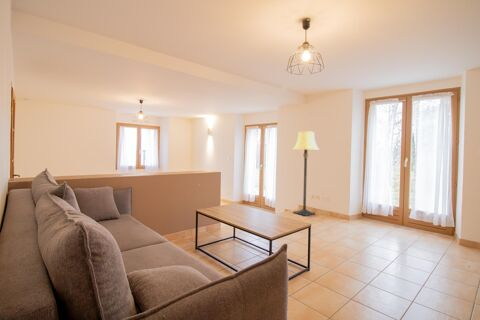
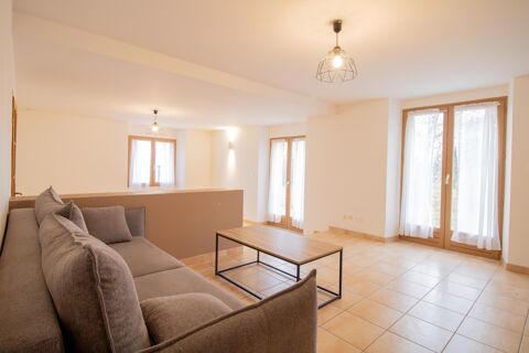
- lamp (305, 172)
